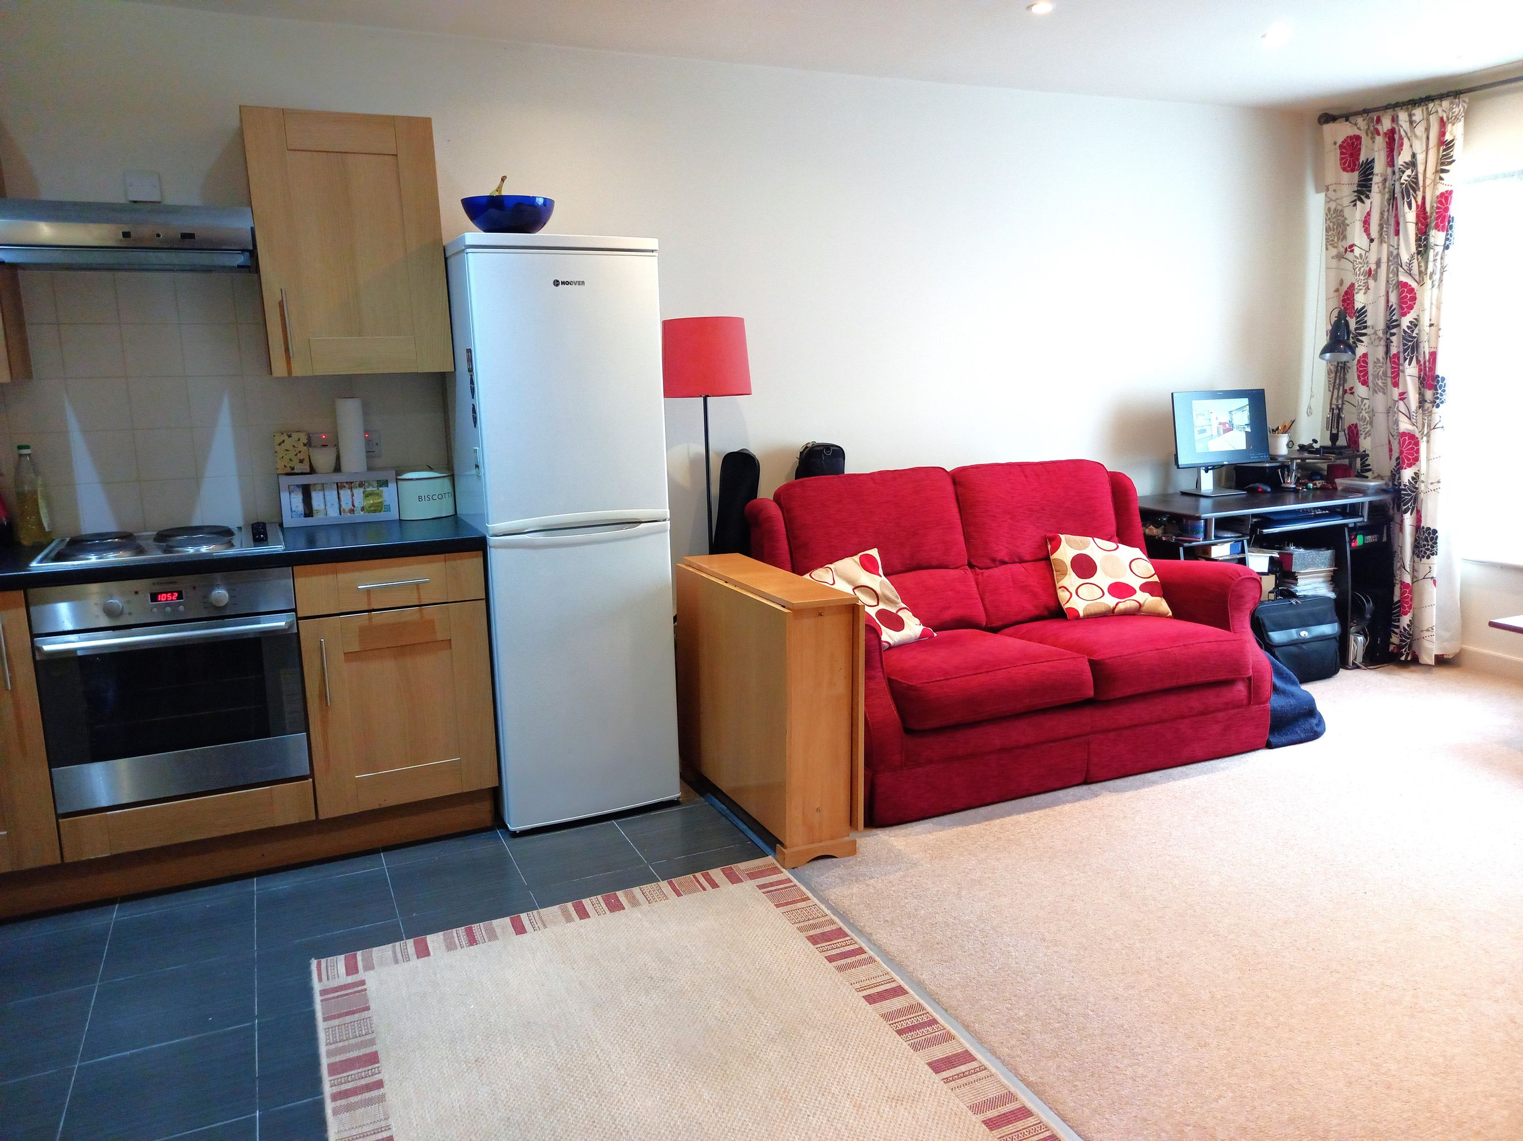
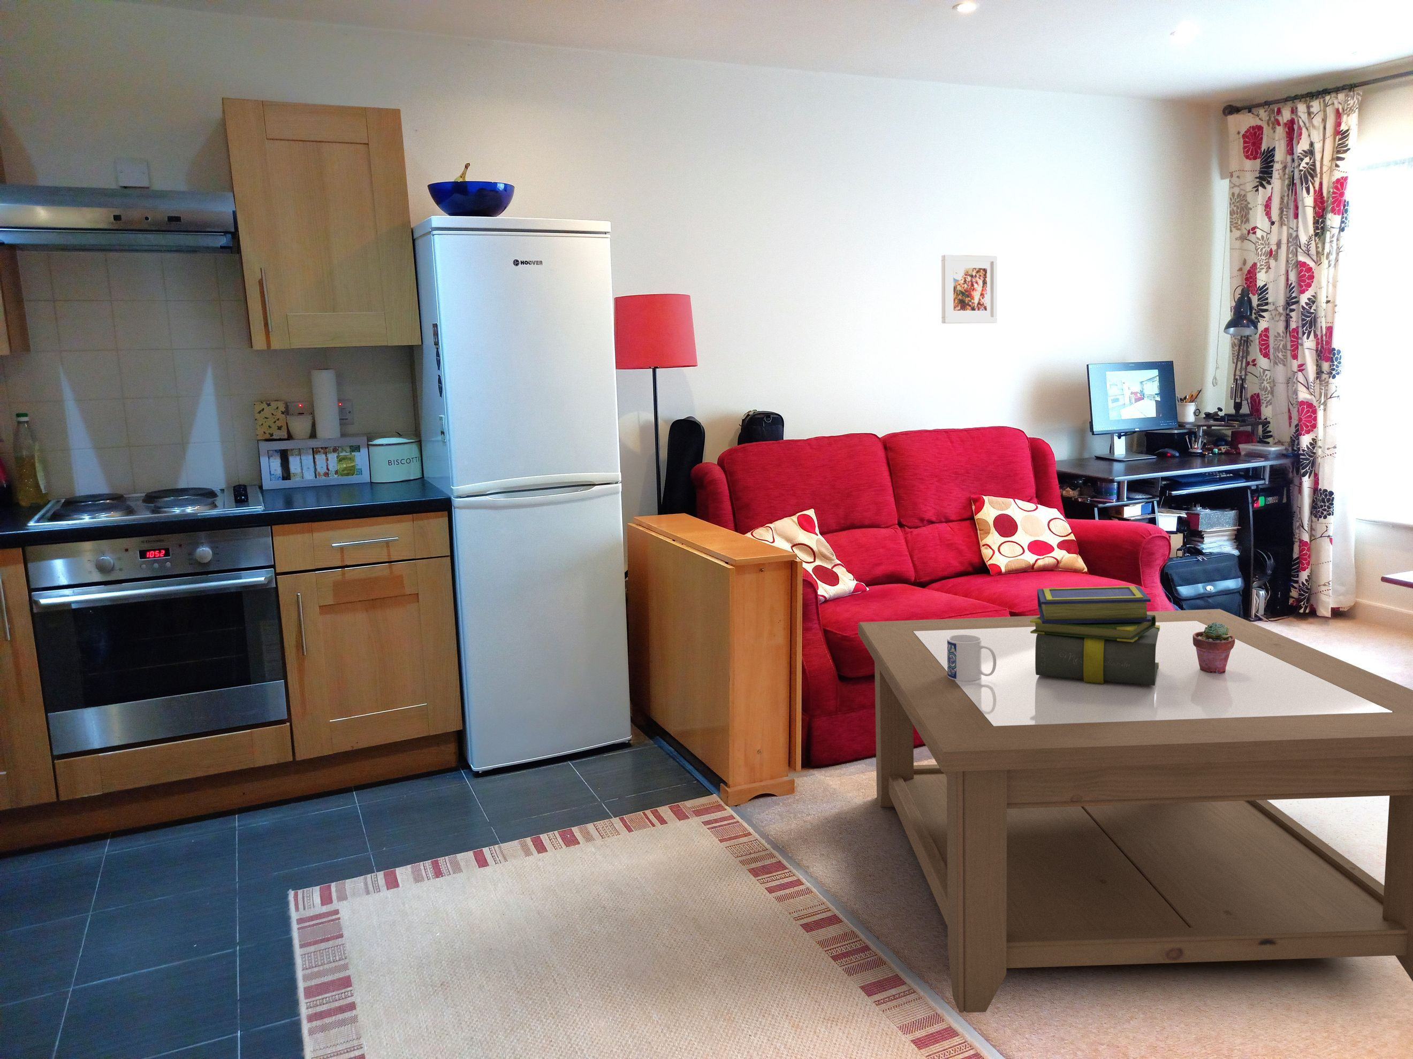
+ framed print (969, 289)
+ mug (972, 657)
+ potted succulent (1214, 645)
+ coffee table (1110, 775)
+ stack of books (1094, 632)
